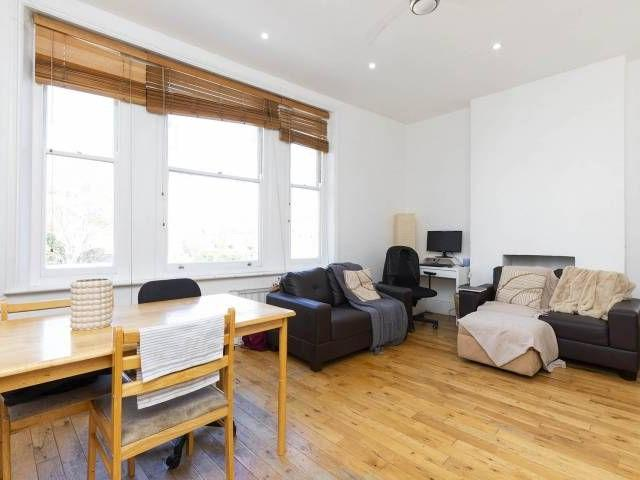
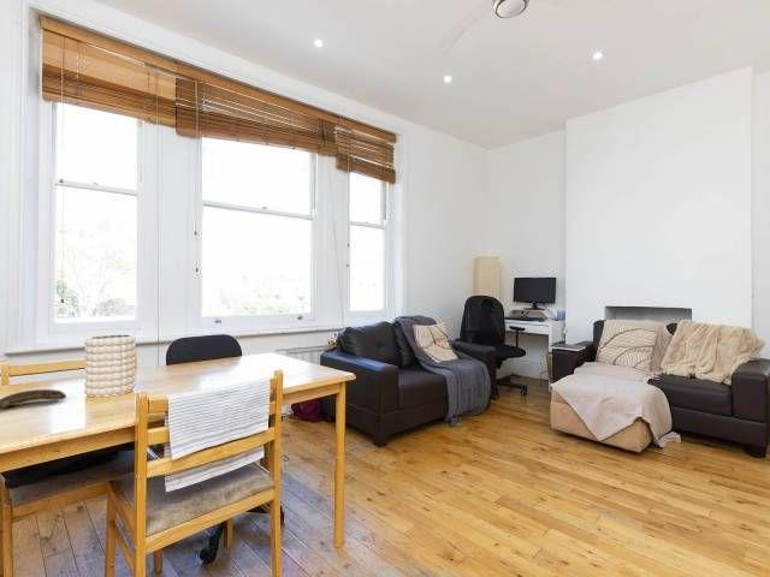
+ banana (28, 398)
